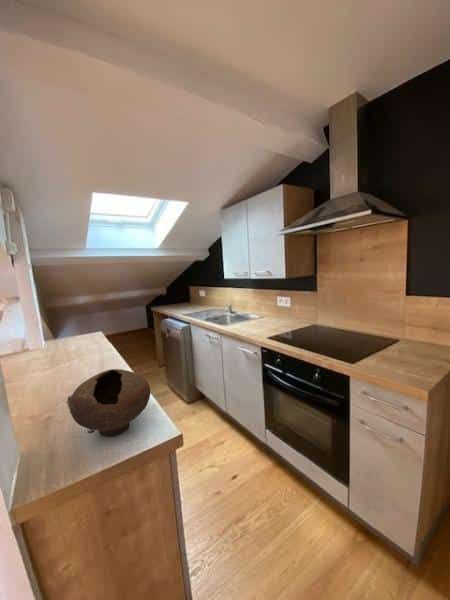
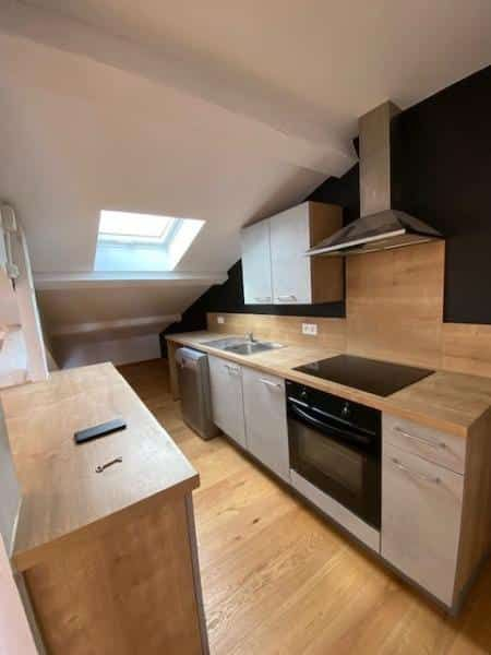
- bowl (112, 400)
